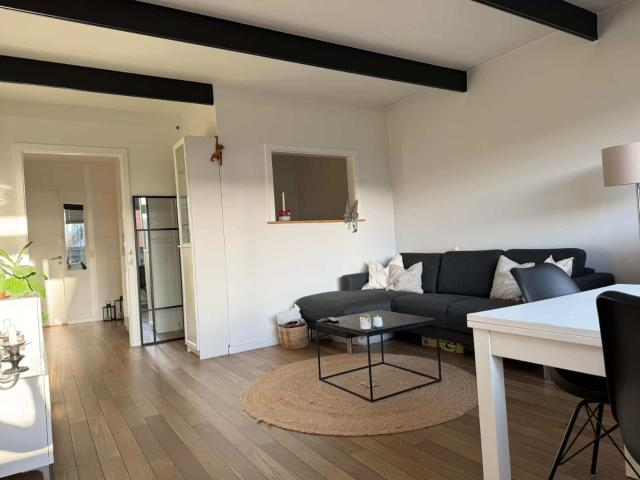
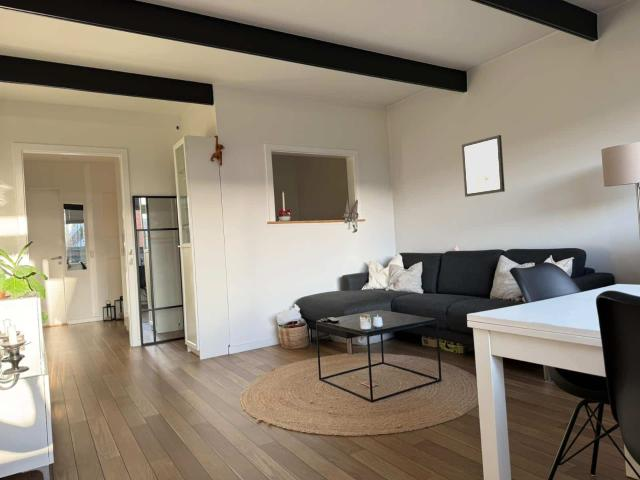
+ wall art (482, 167)
